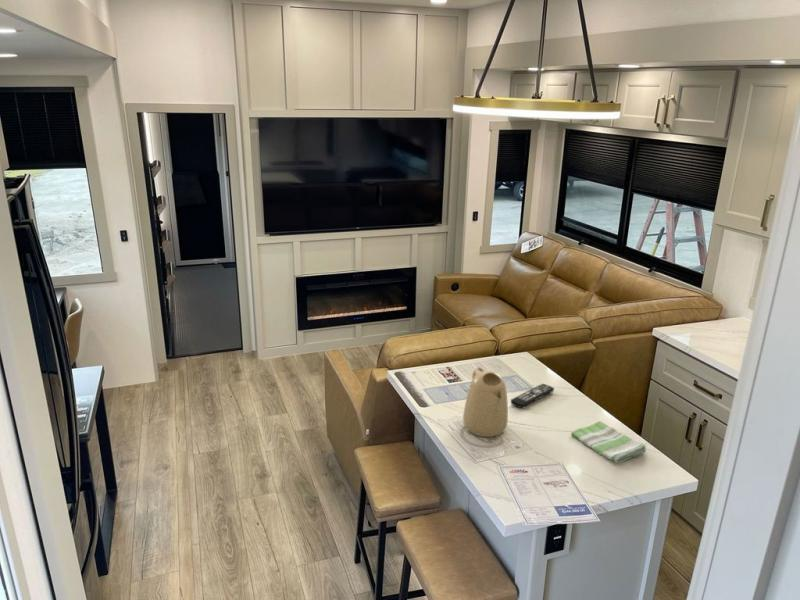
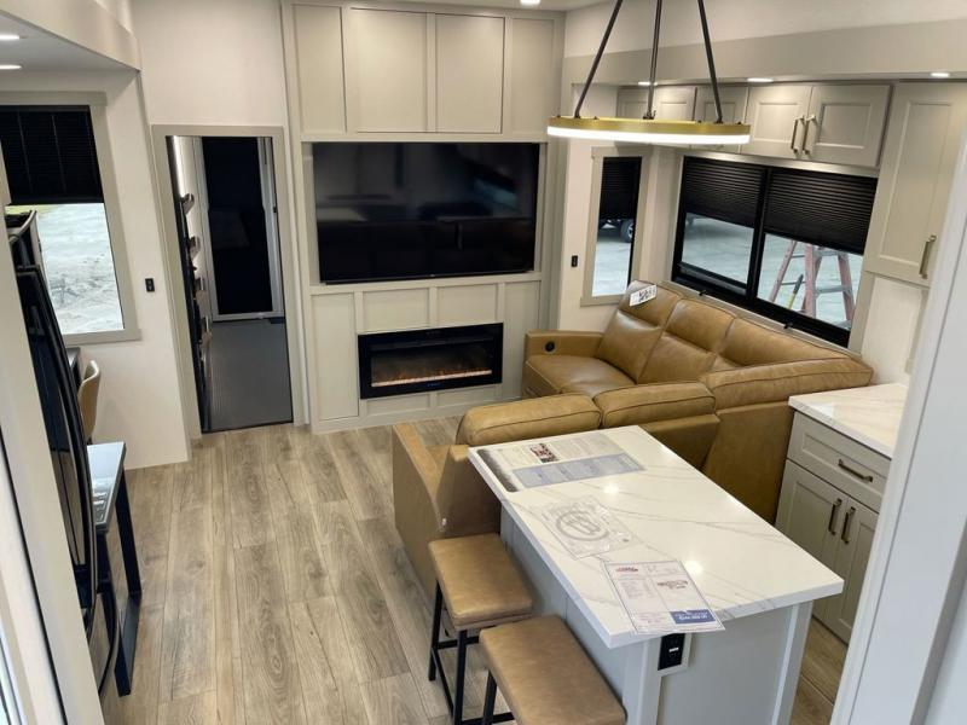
- remote control (532, 395)
- kettle (485, 399)
- dish towel (608, 440)
